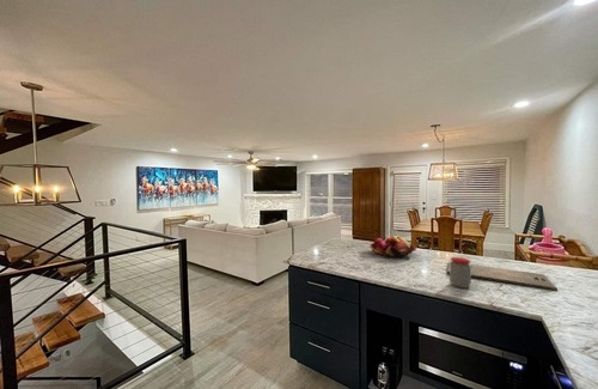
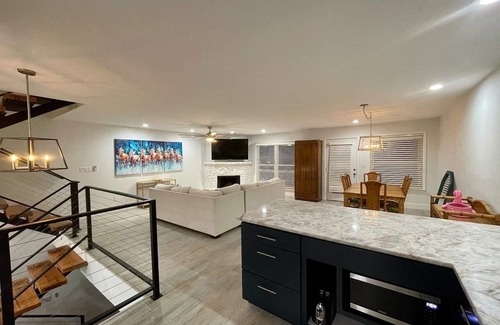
- jar (459, 272)
- cutting board (494, 273)
- fruit basket (392, 245)
